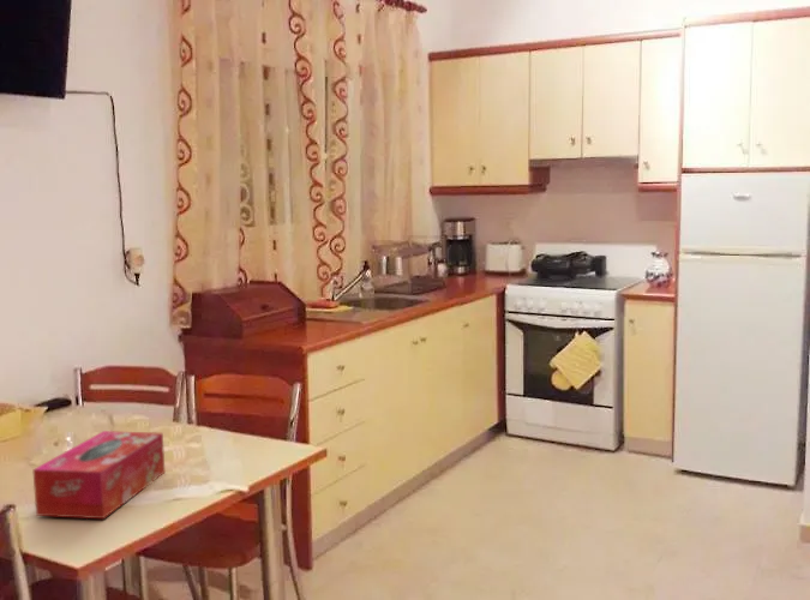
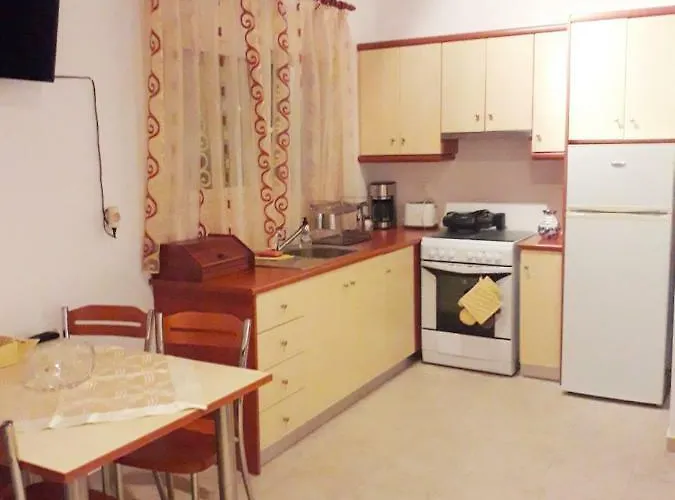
- tissue box (103, 470)
